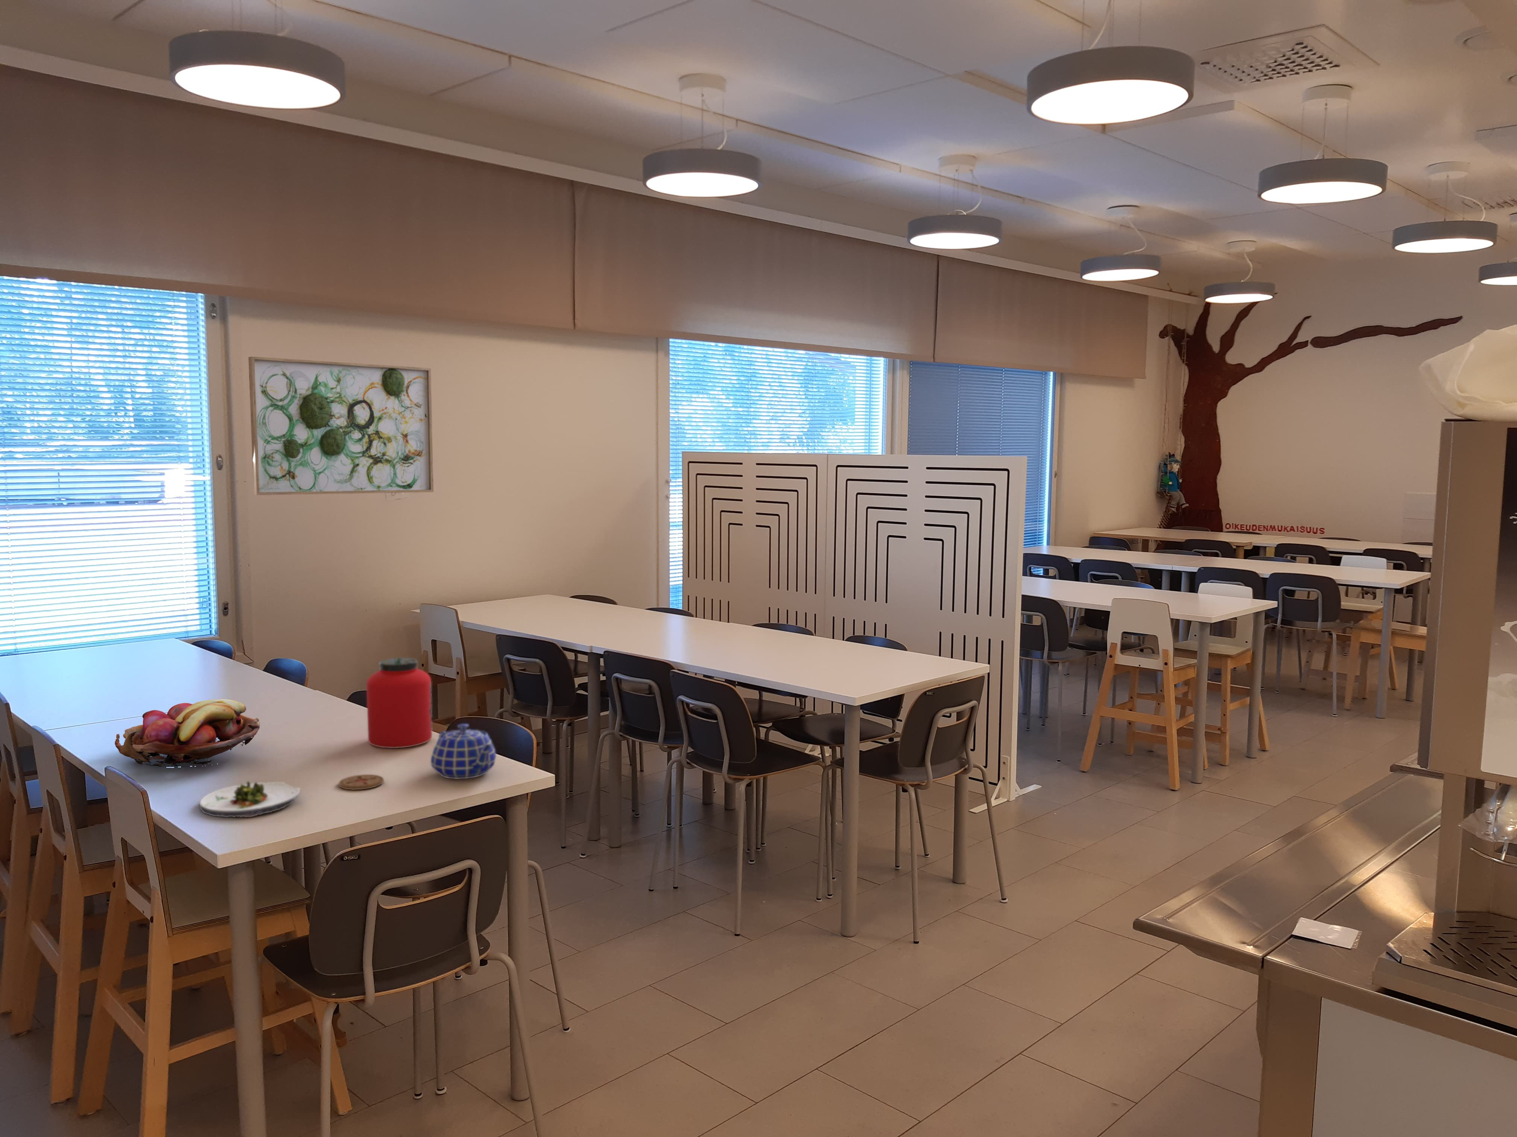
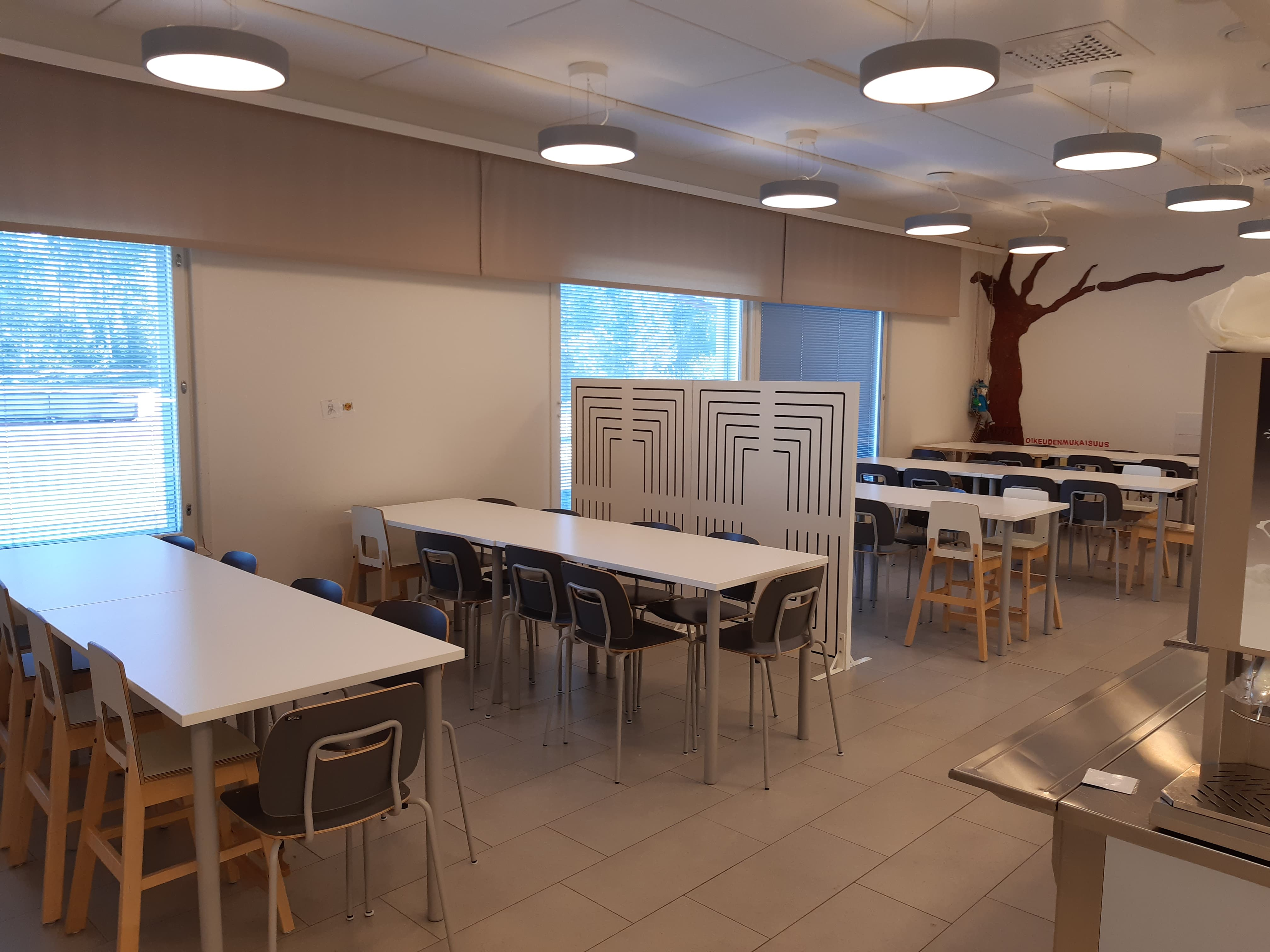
- coaster (361, 781)
- fruit basket (191, 730)
- teapot (465, 749)
- wall art (348, 429)
- protein powder (399, 701)
- salad plate (250, 793)
